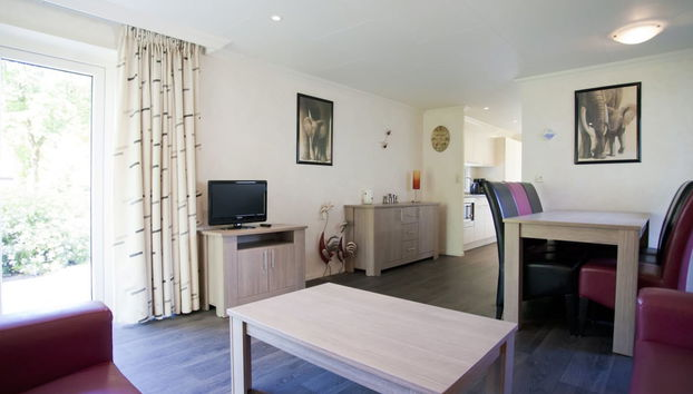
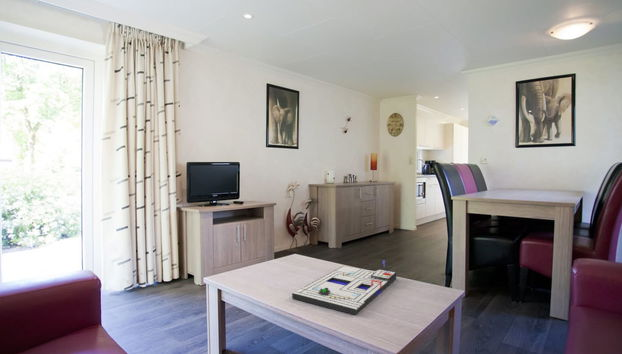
+ board game (348, 277)
